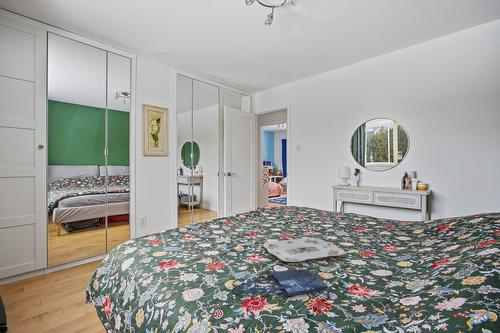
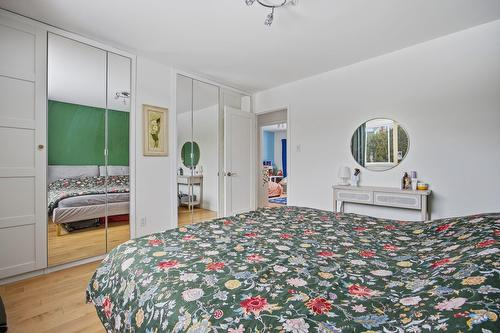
- shopping bag (277, 281)
- serving tray (302, 249)
